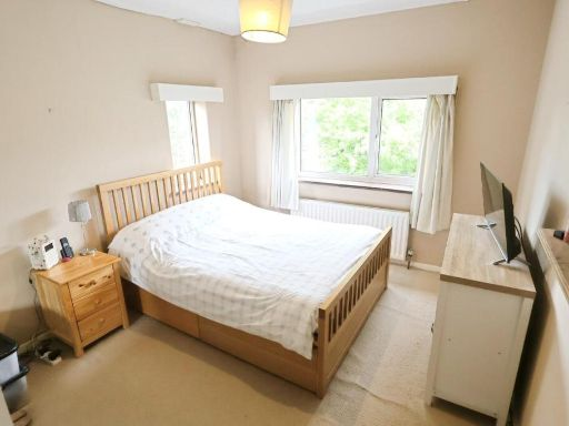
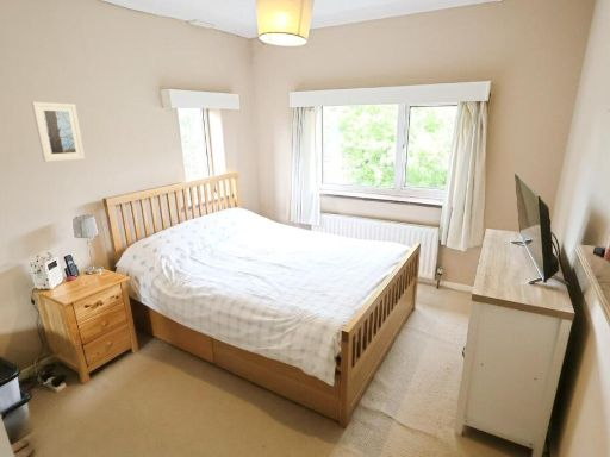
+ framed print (60, 132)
